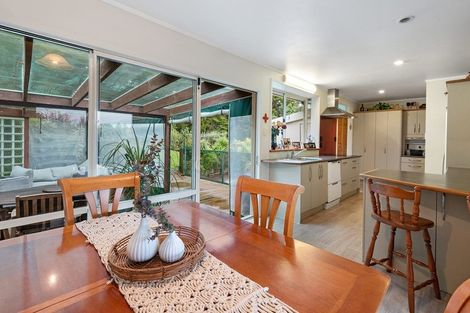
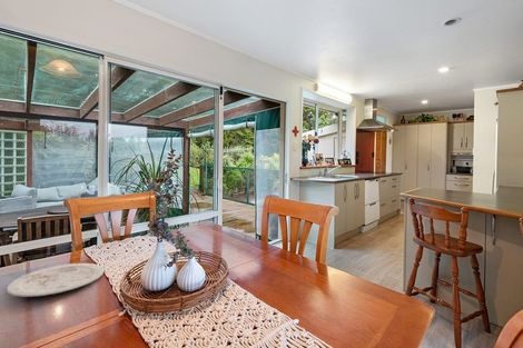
+ plate (59, 278)
